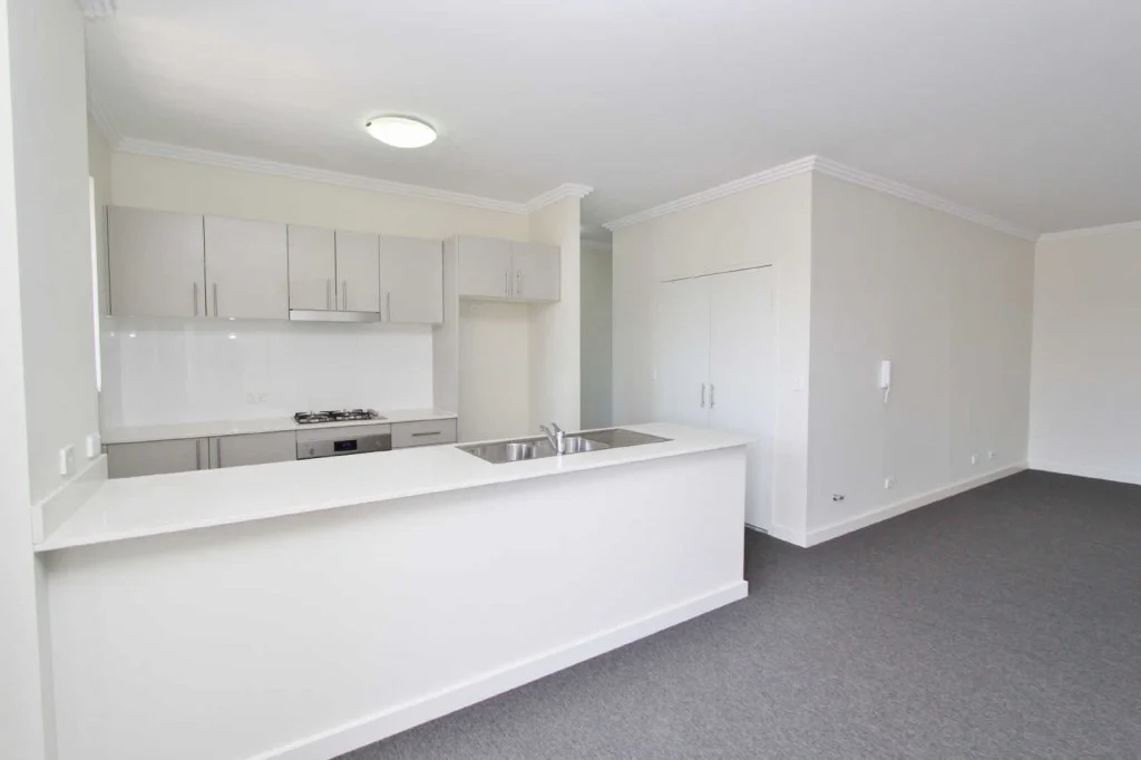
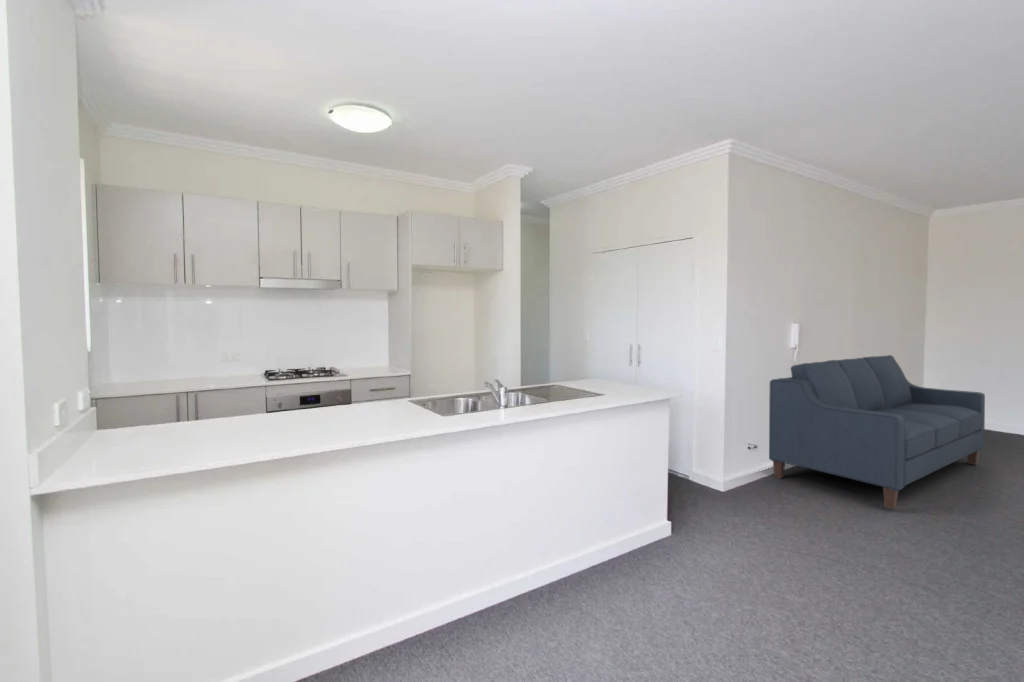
+ sofa (882, 415)
